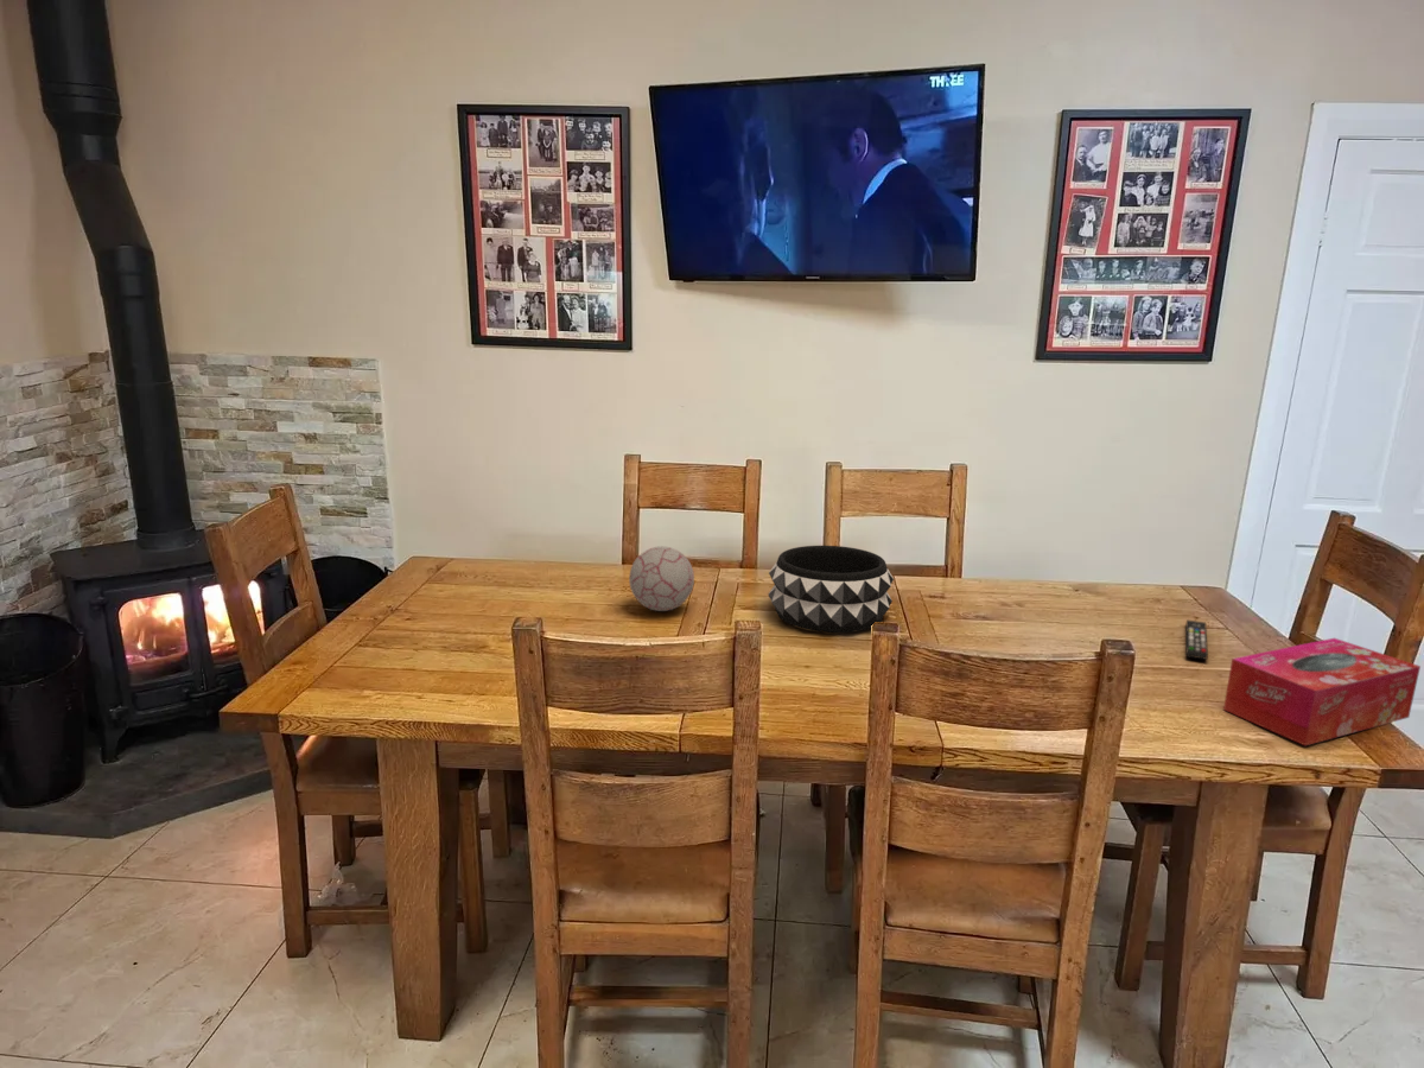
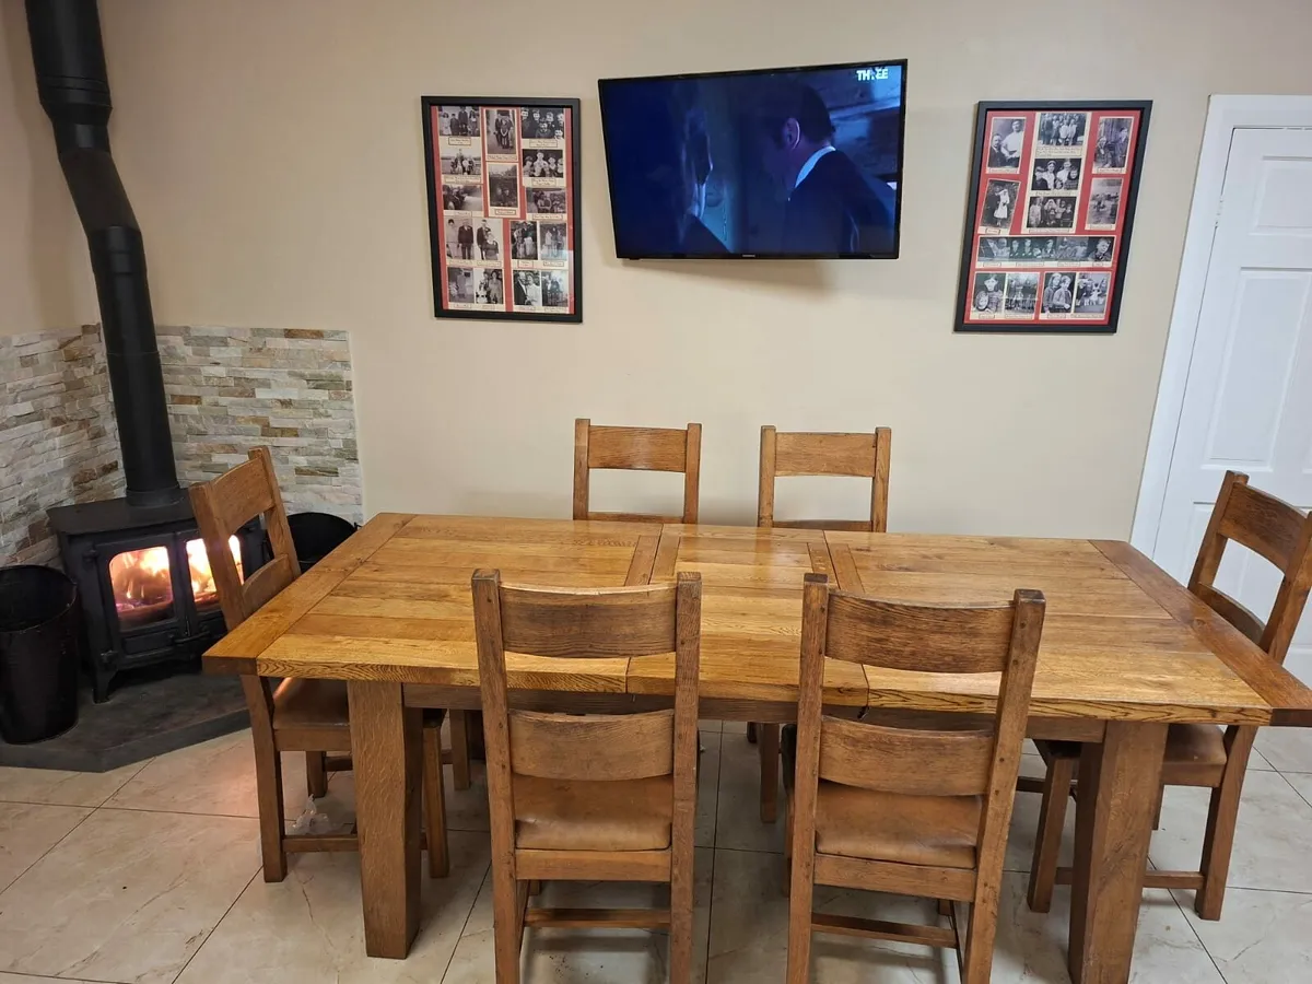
- tissue box (1320, 687)
- decorative ball (661, 578)
- remote control (1196, 638)
- decorative bowl (829, 586)
